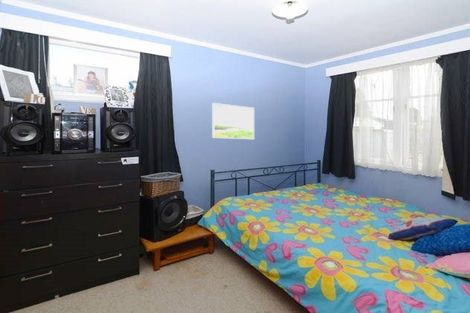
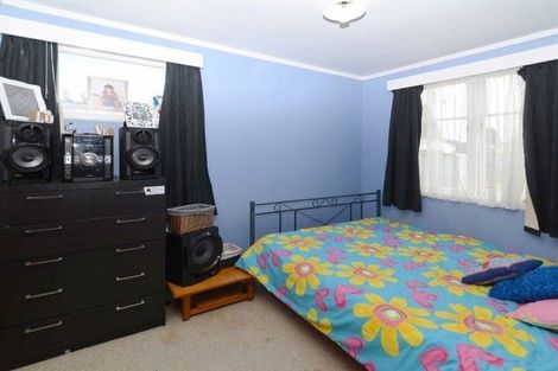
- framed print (234, 122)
